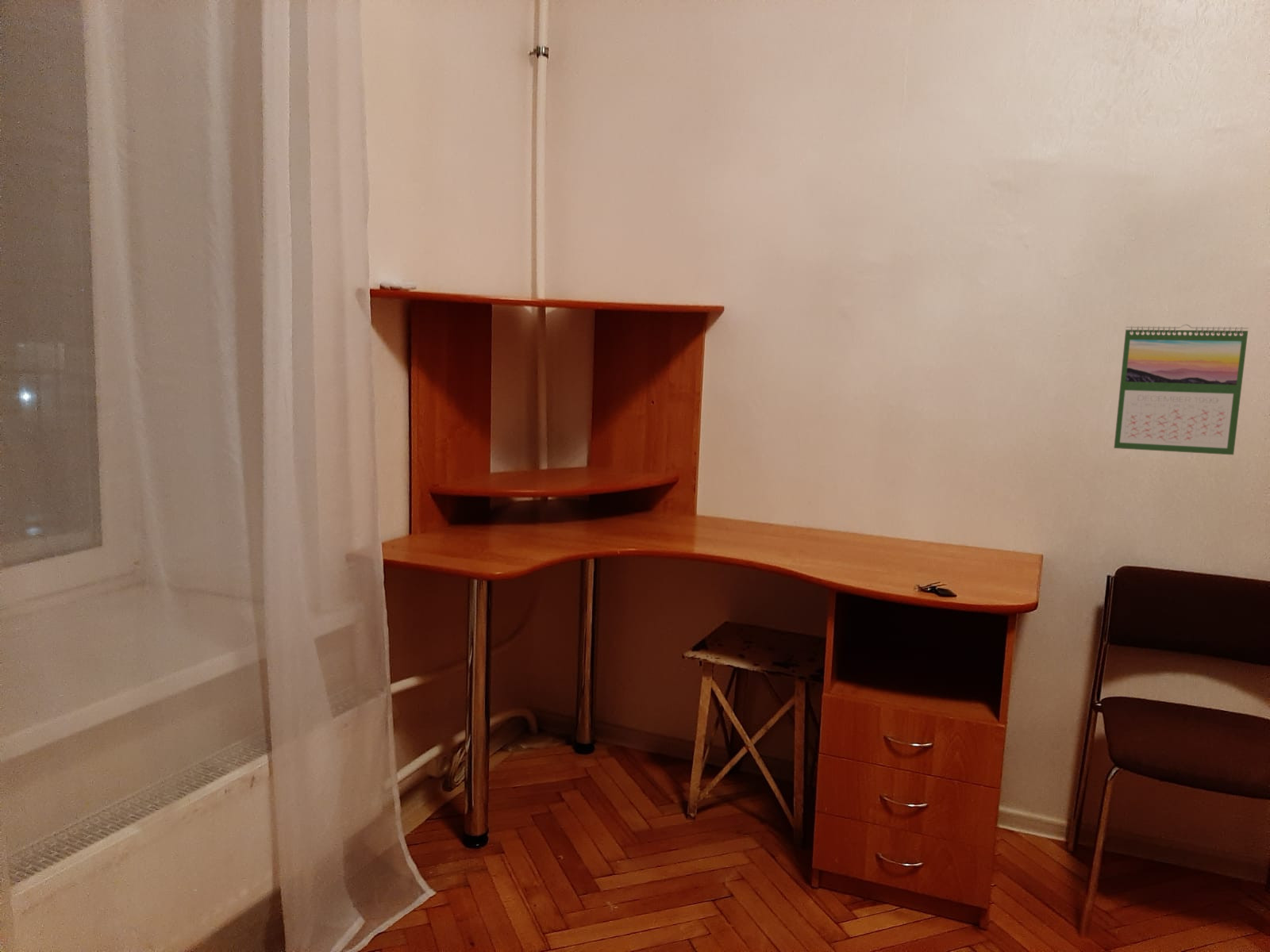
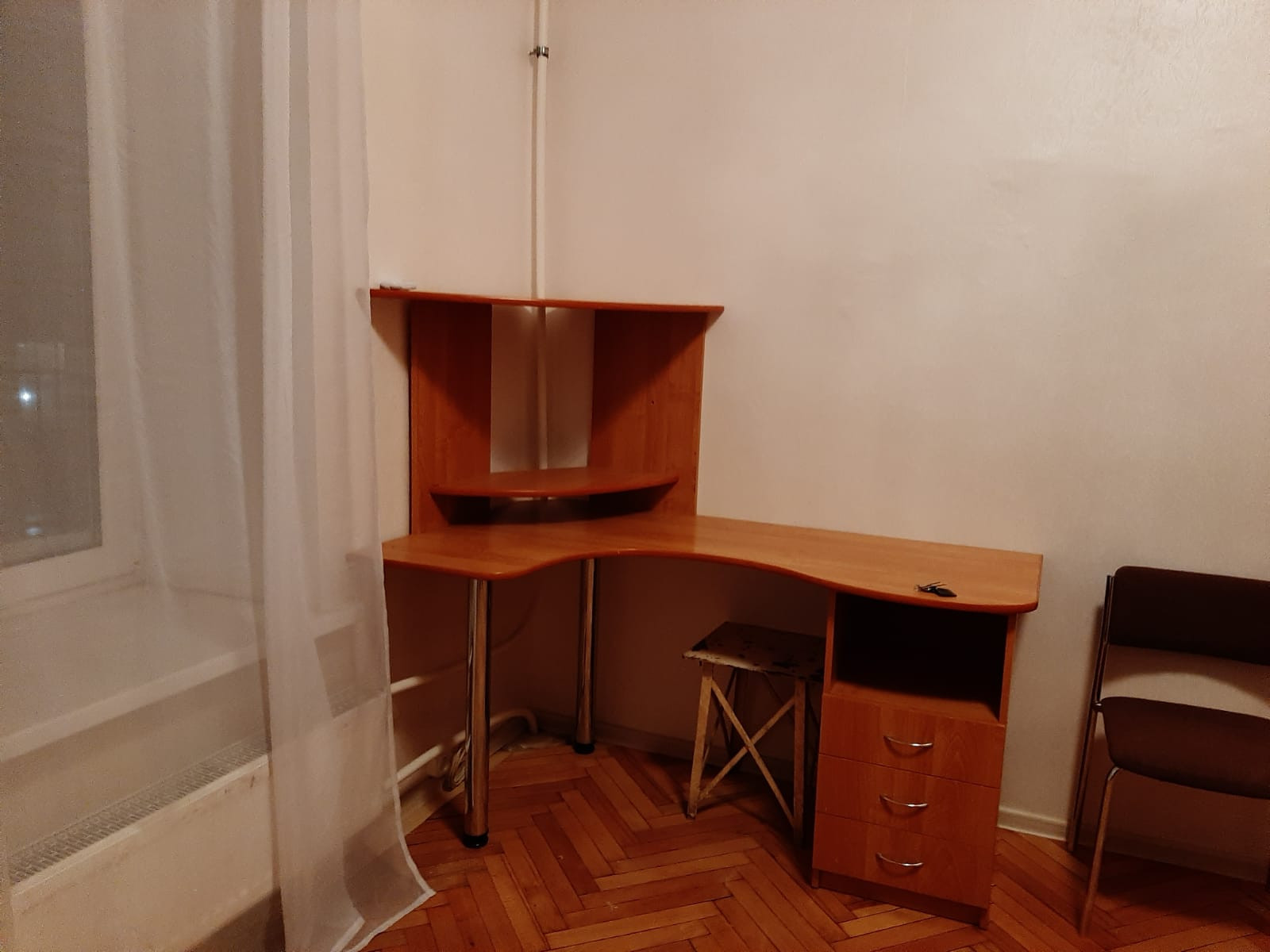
- calendar (1179, 388)
